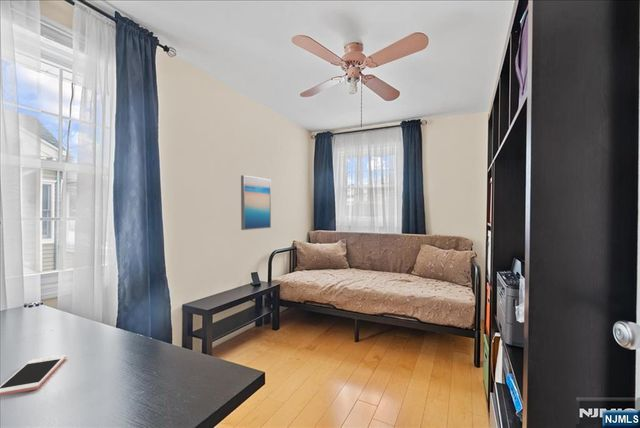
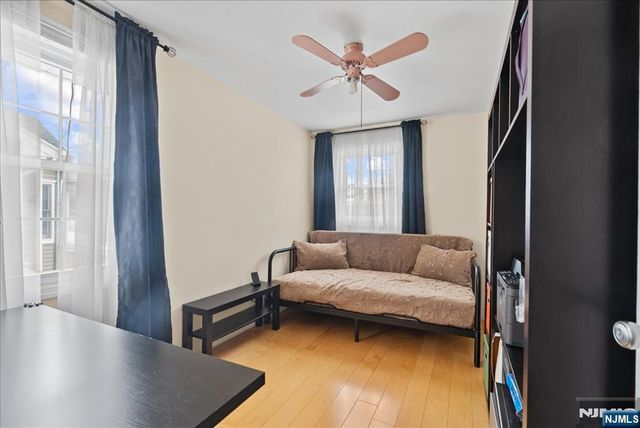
- wall art (256, 203)
- cell phone (33, 373)
